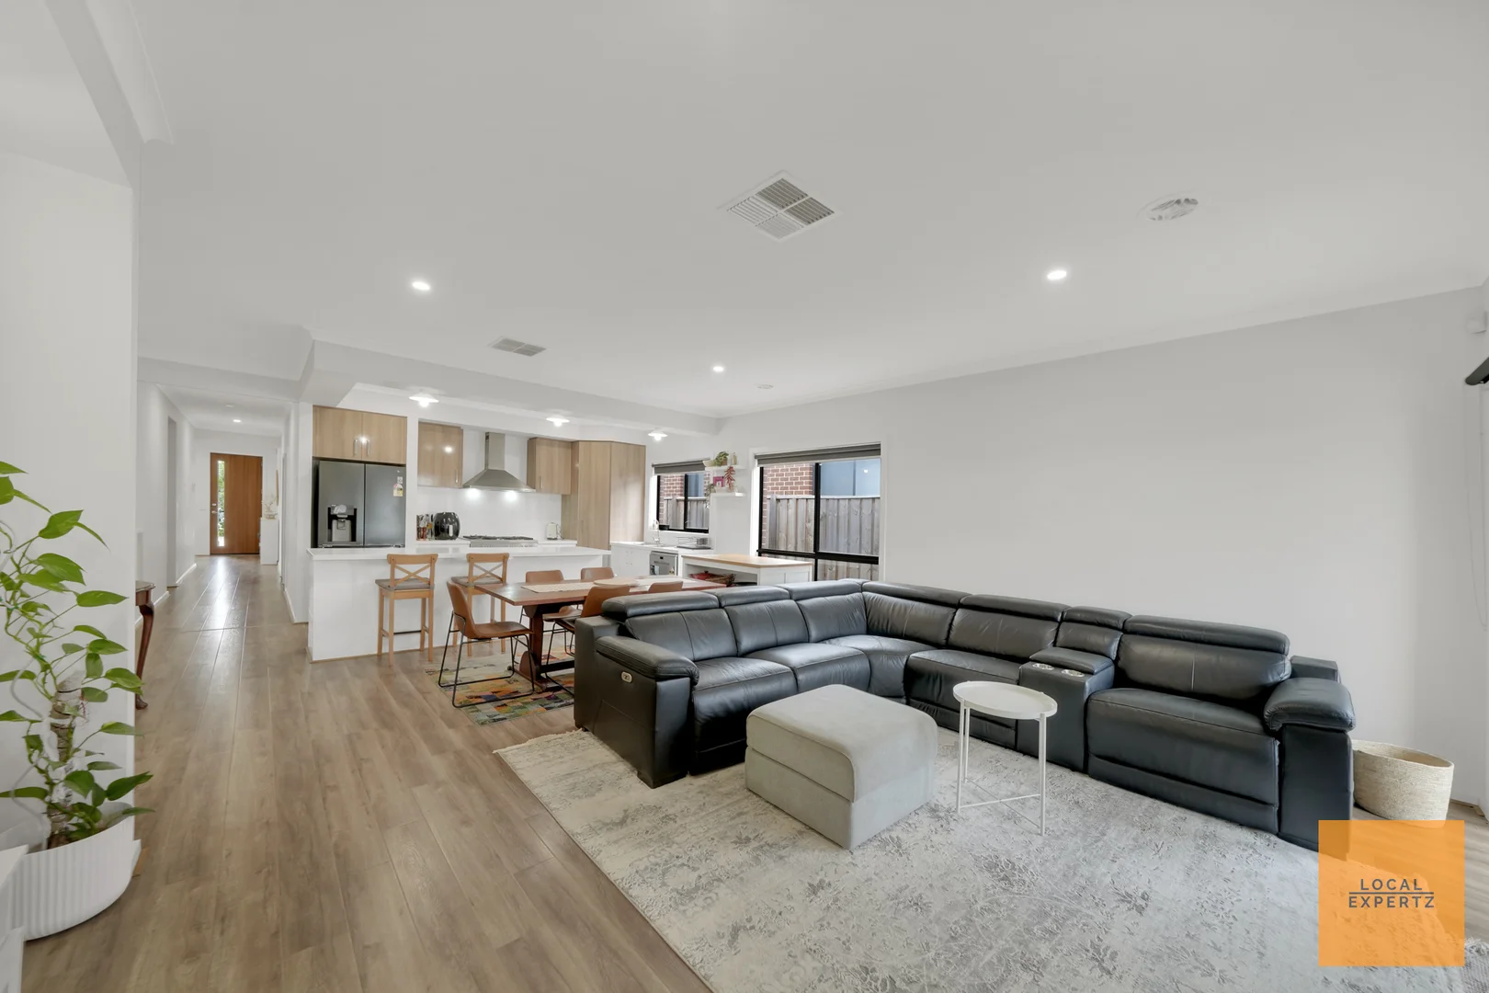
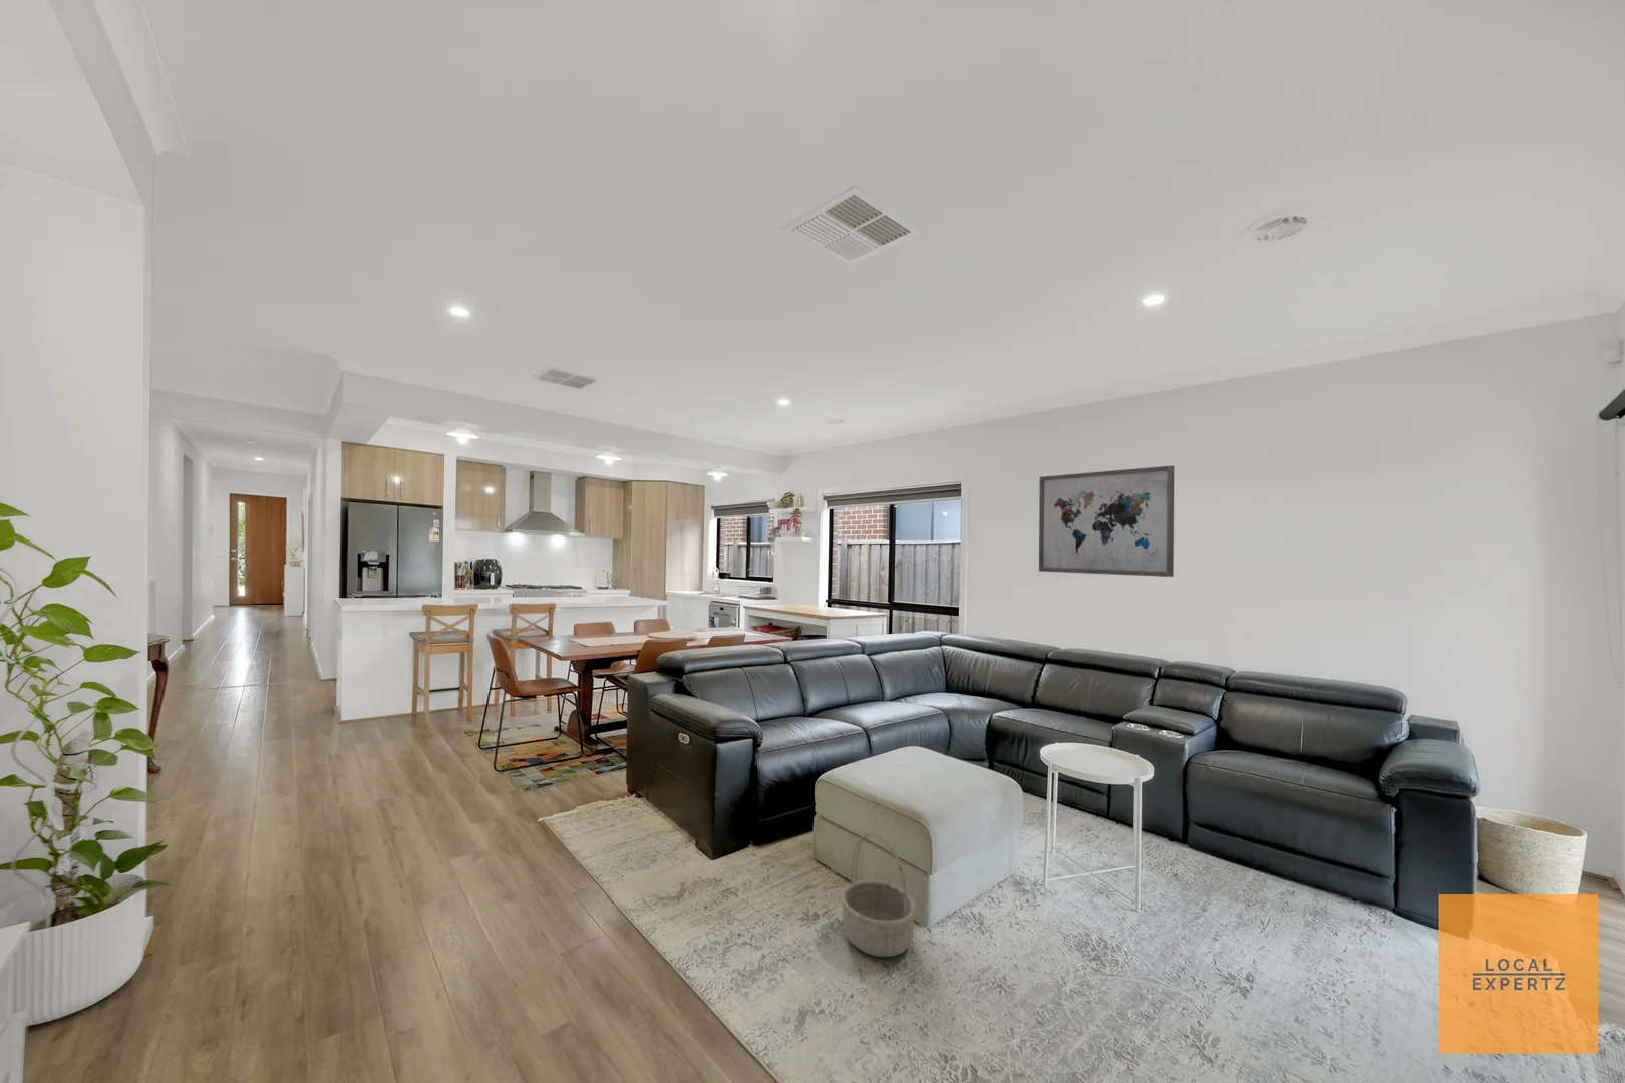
+ basket (878, 887)
+ wall art (1100, 522)
